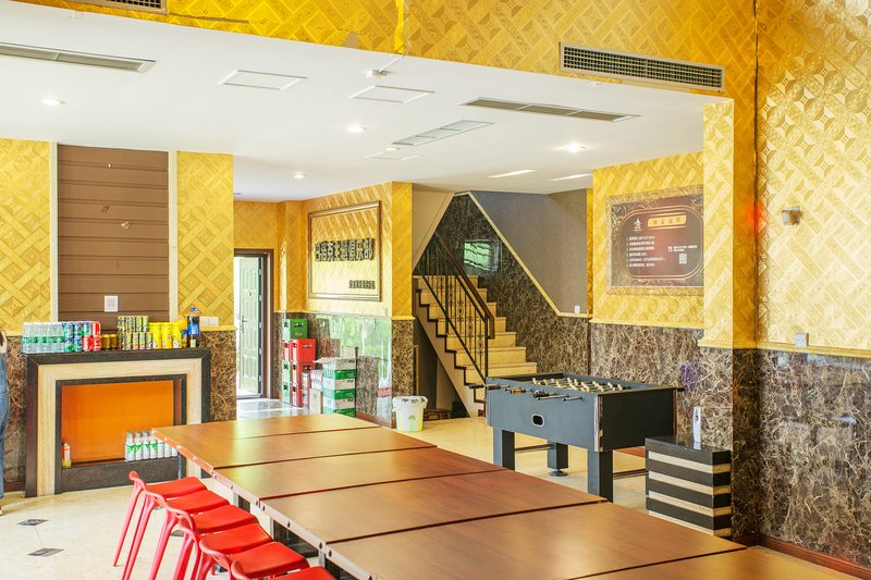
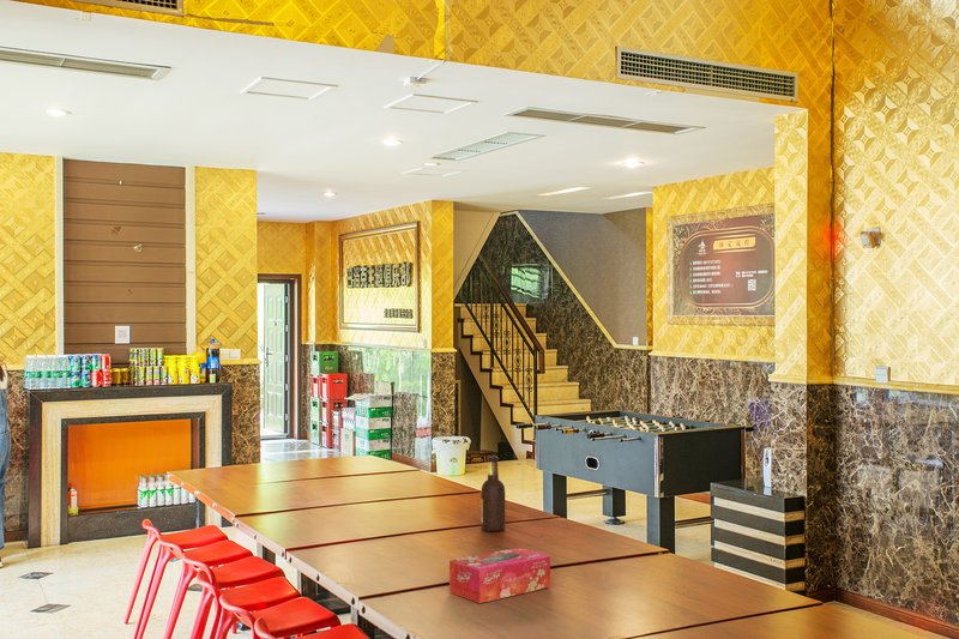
+ tissue box (500, 573)
+ beer bottle (493, 493)
